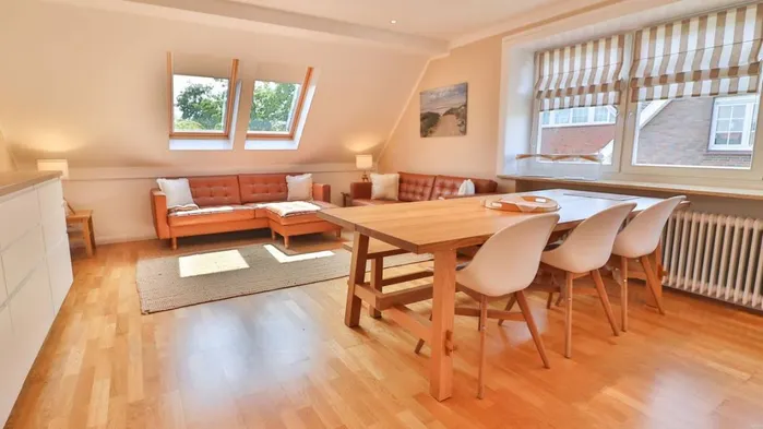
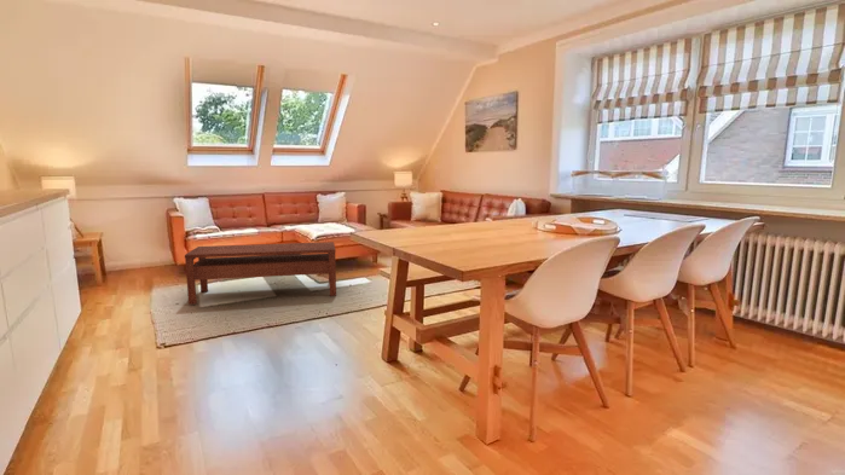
+ coffee table (266, 271)
